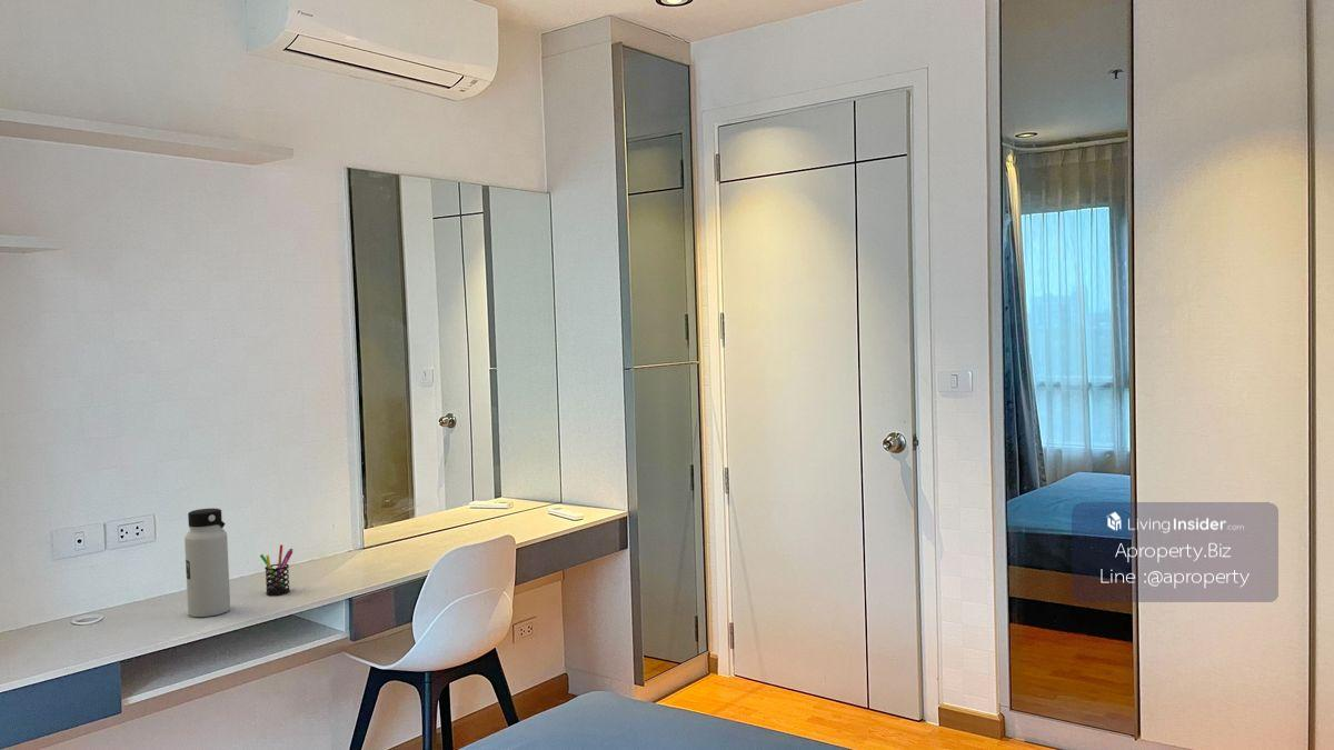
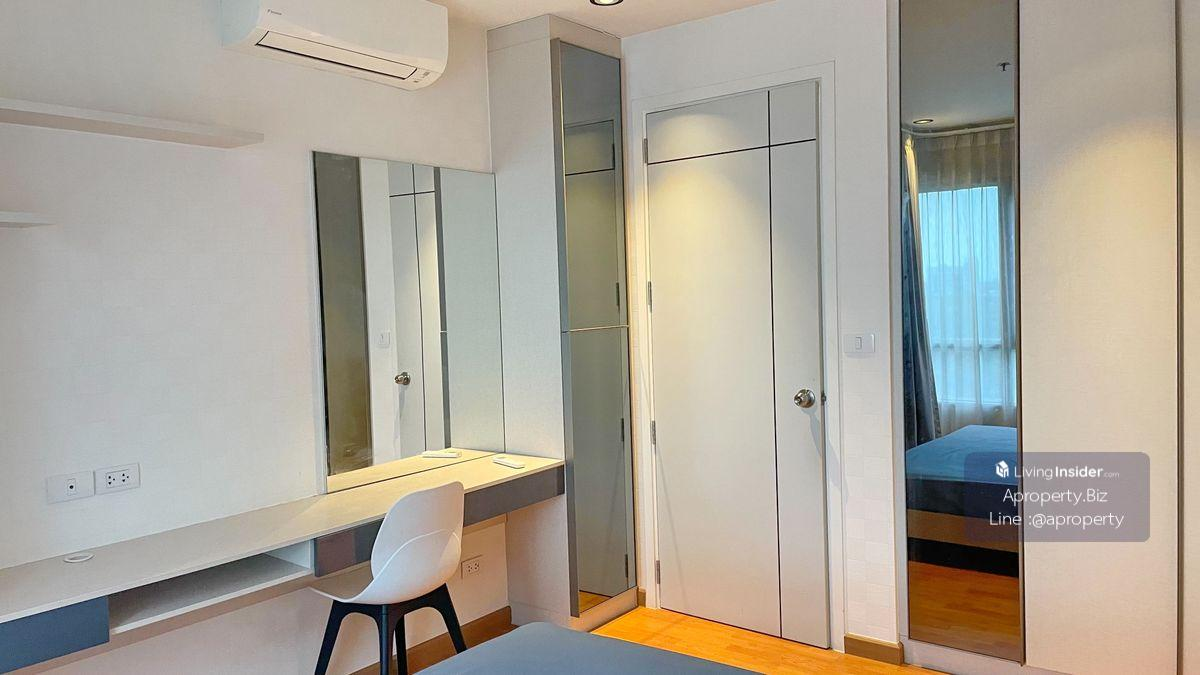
- water bottle (207, 561)
- pen holder (275, 569)
